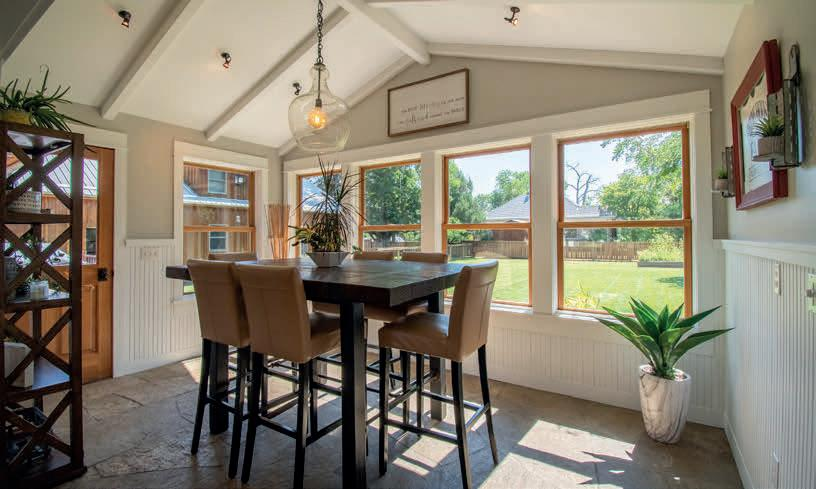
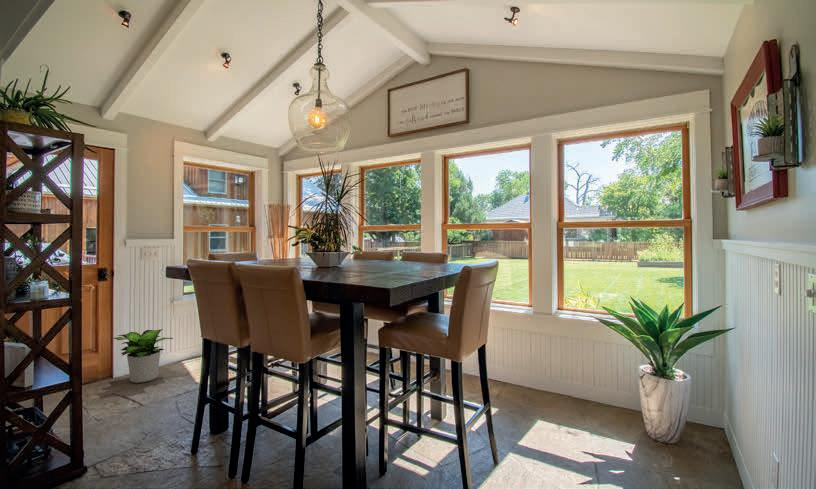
+ potted plant (145, 355)
